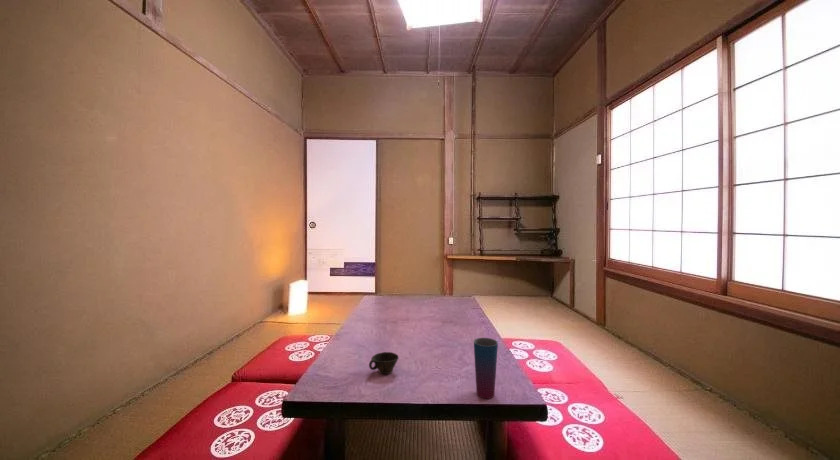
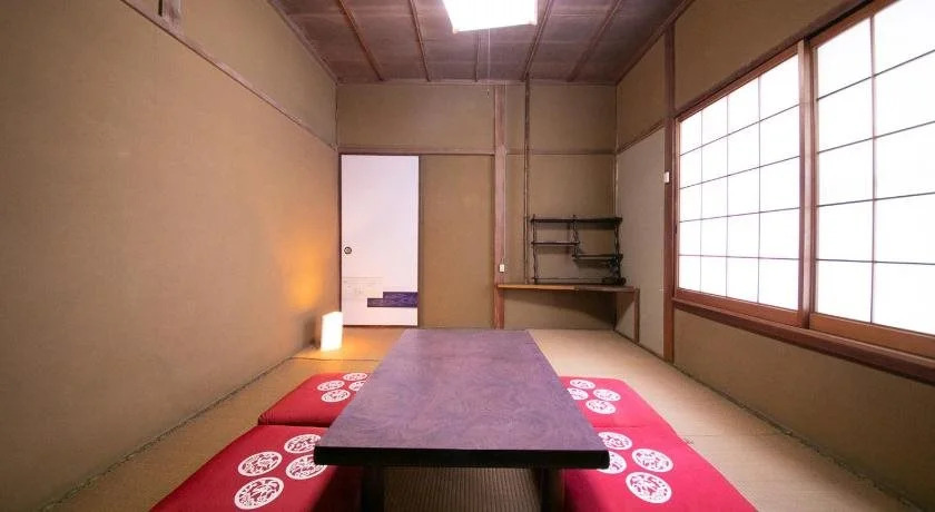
- cup (485, 367)
- cup (383, 364)
